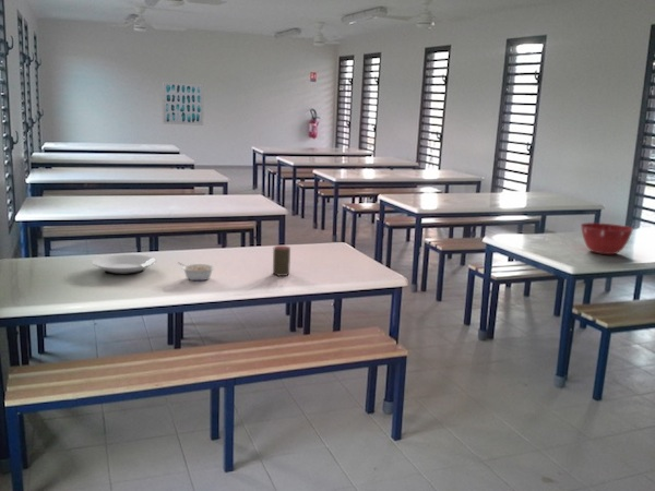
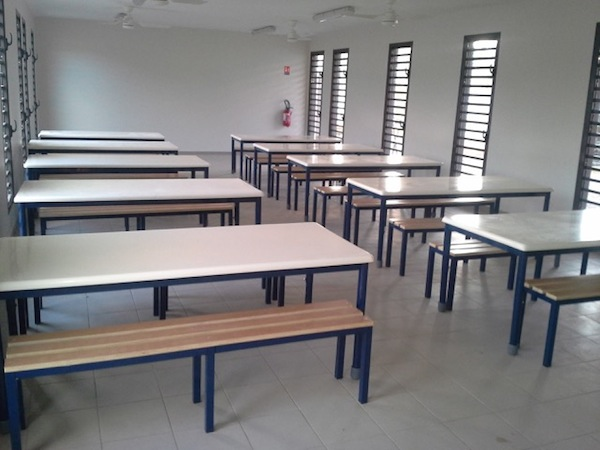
- mixing bowl (605, 239)
- wall art (182, 104)
- plate (124, 265)
- legume (196, 271)
- cup (281, 260)
